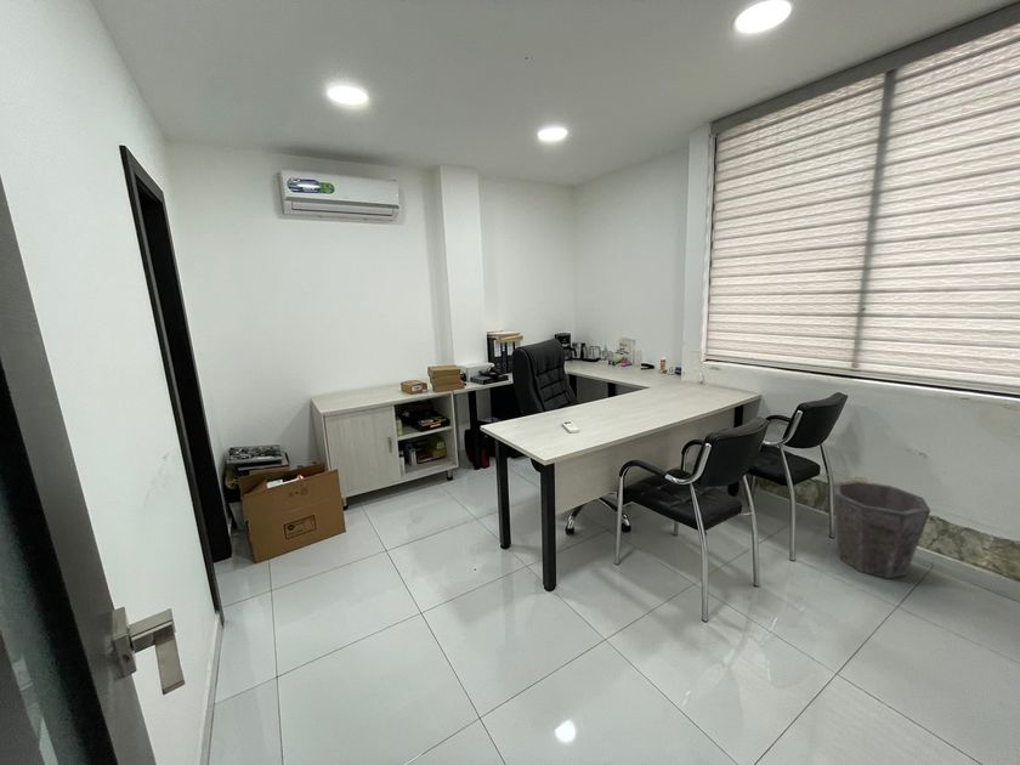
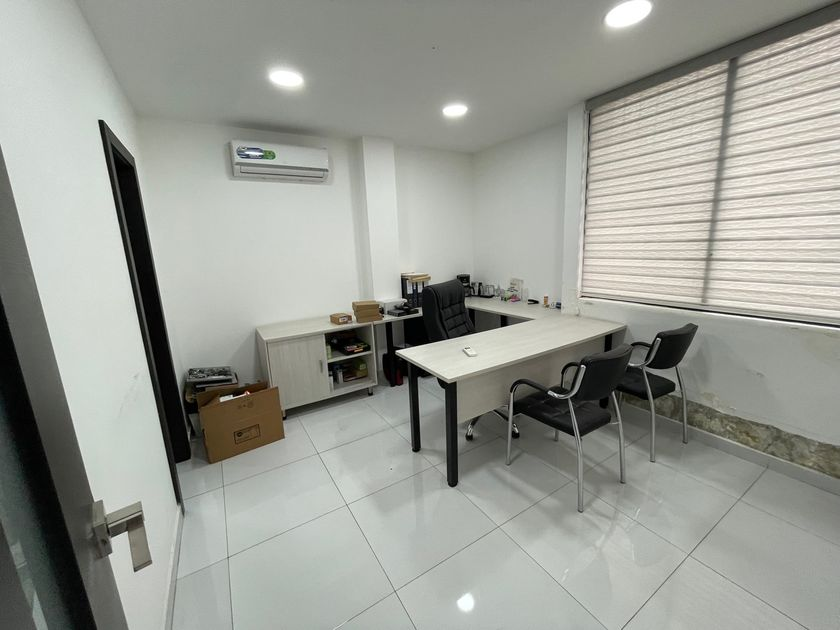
- waste bin (873, 528)
